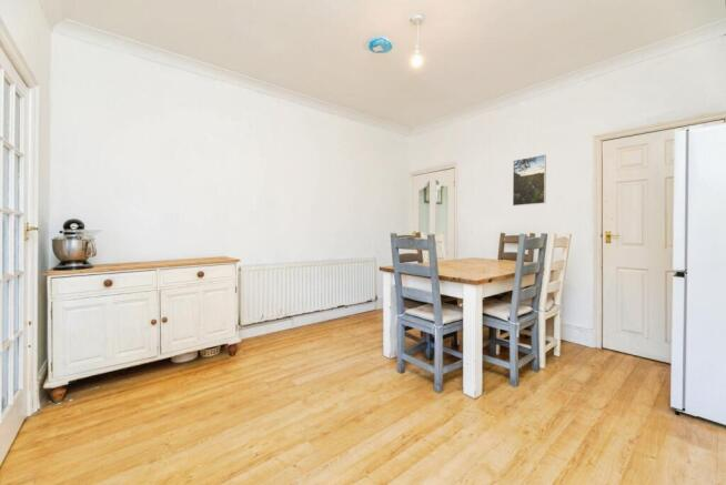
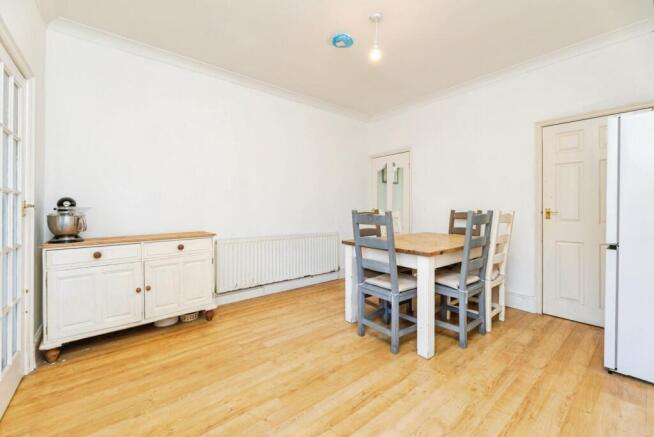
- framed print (528, 181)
